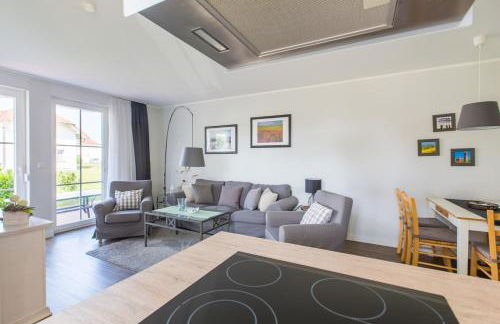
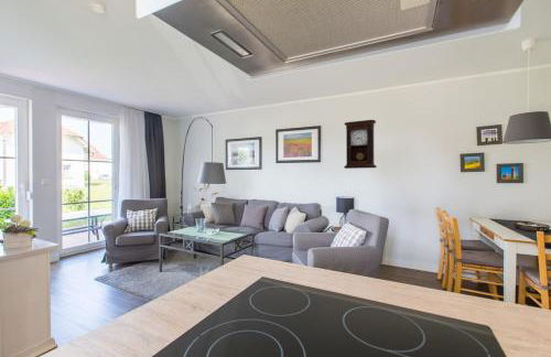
+ pendulum clock (359, 144)
